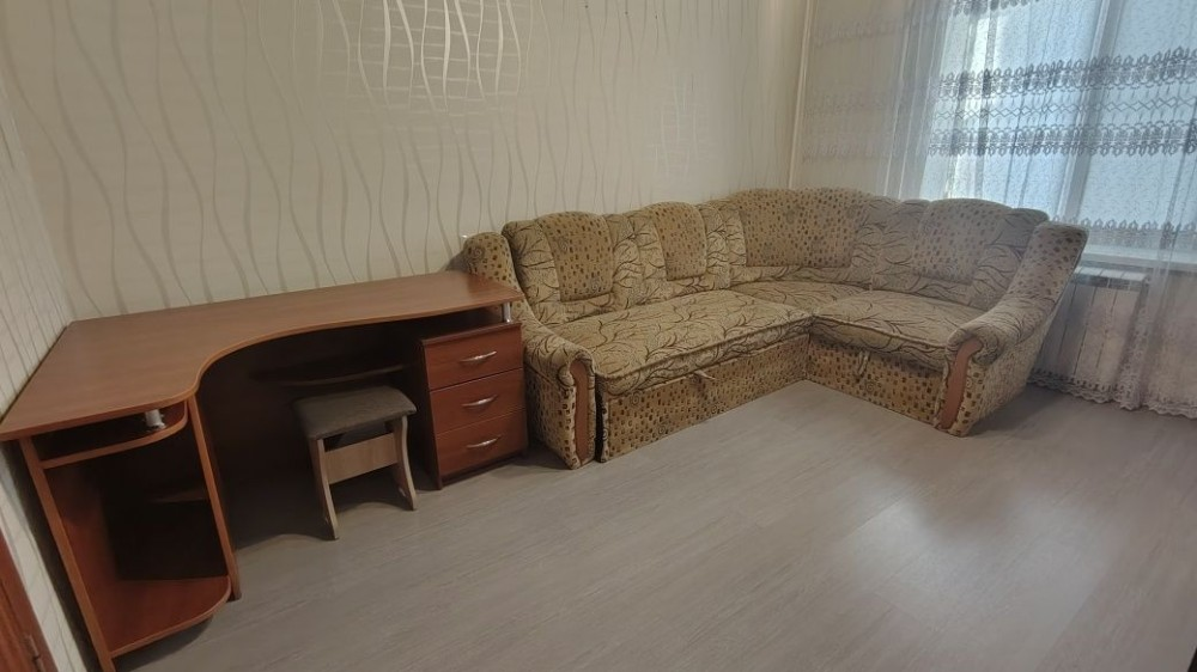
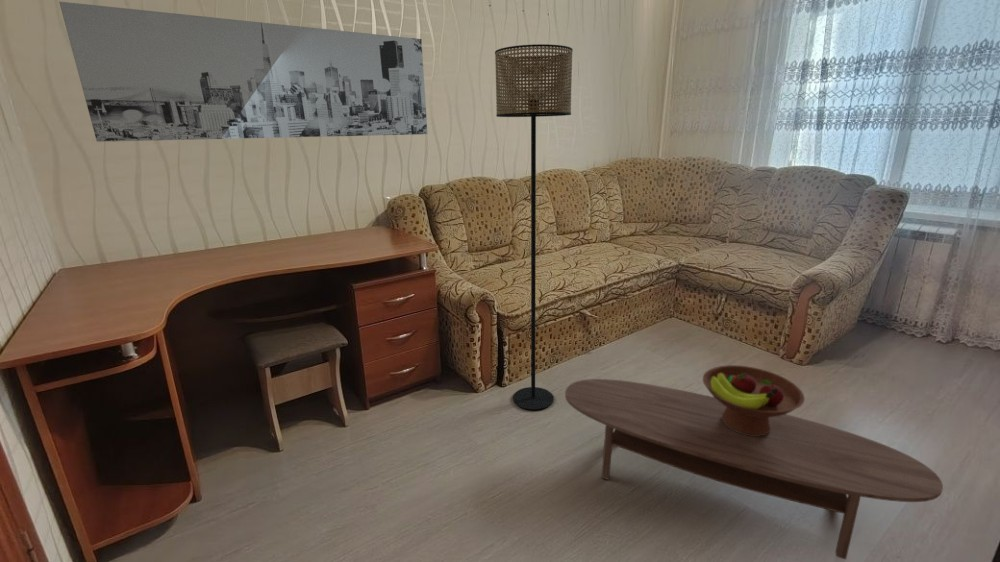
+ coffee table (718, 458)
+ wall art (283, 82)
+ fruit bowl (749, 397)
+ floor lamp (533, 244)
